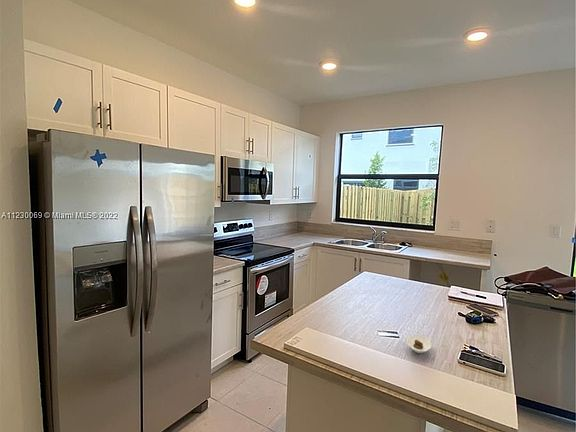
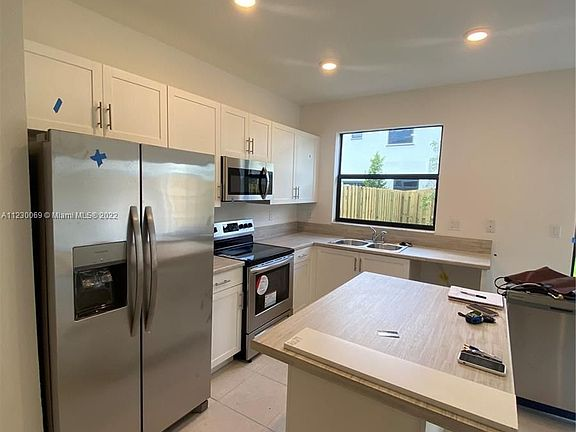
- saucer (418, 344)
